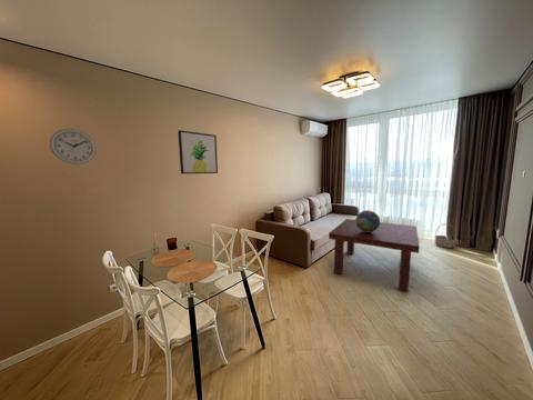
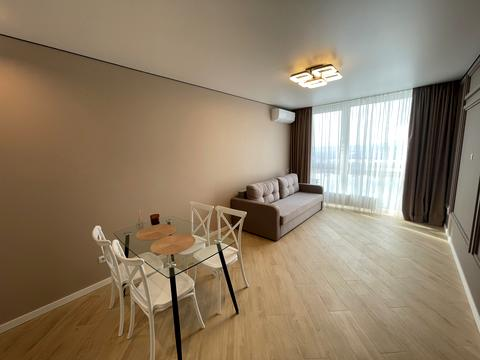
- coffee table (374, 246)
- wall art (199, 153)
- decorative globe (368, 221)
- wall clock (73, 147)
- basket (445, 236)
